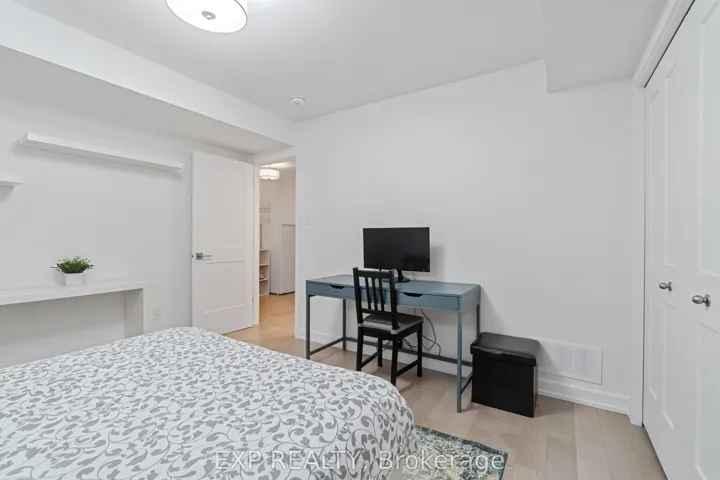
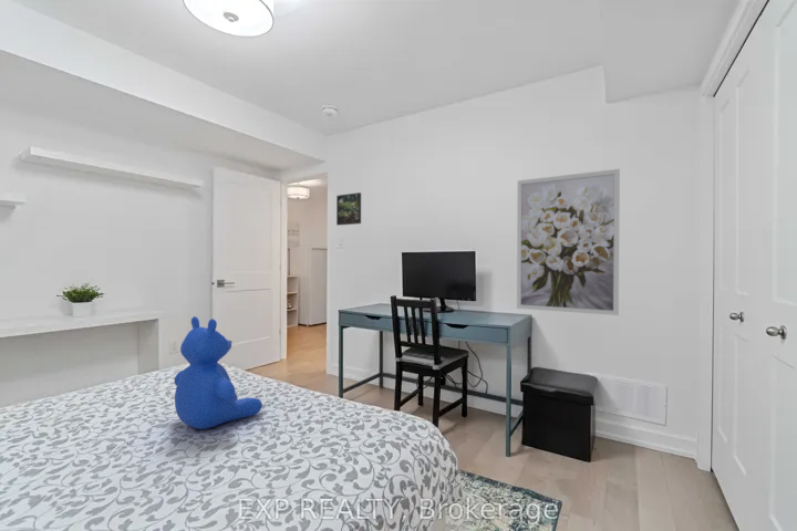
+ teddy bear (218, 367)
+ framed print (348, 209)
+ wall art (565, 243)
